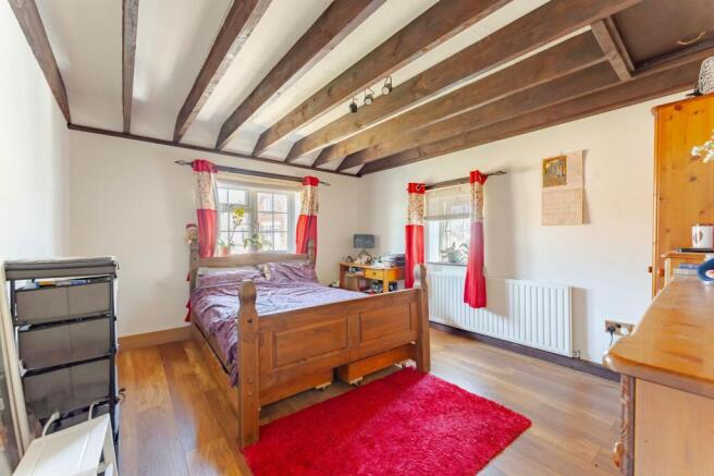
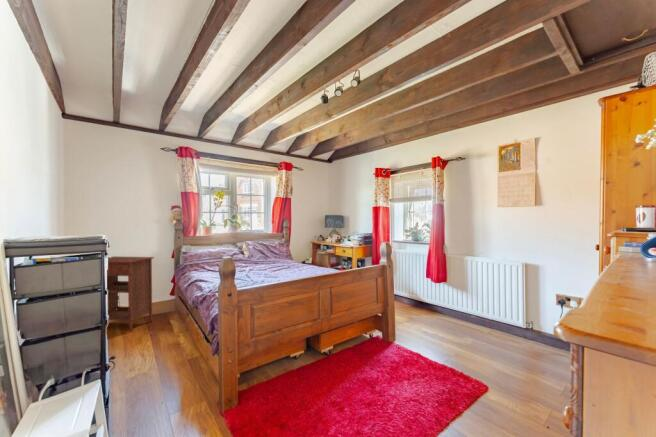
+ nightstand (122, 292)
